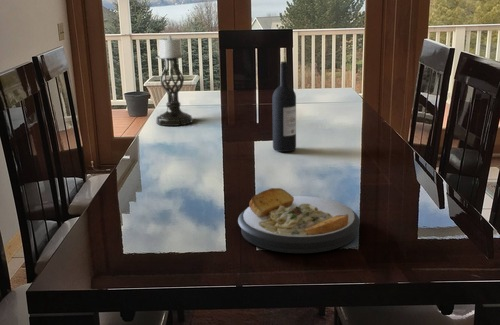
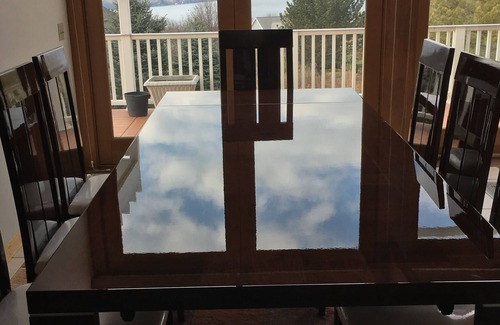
- plate (298, 217)
- wine bottle (284, 106)
- candle holder (172, 79)
